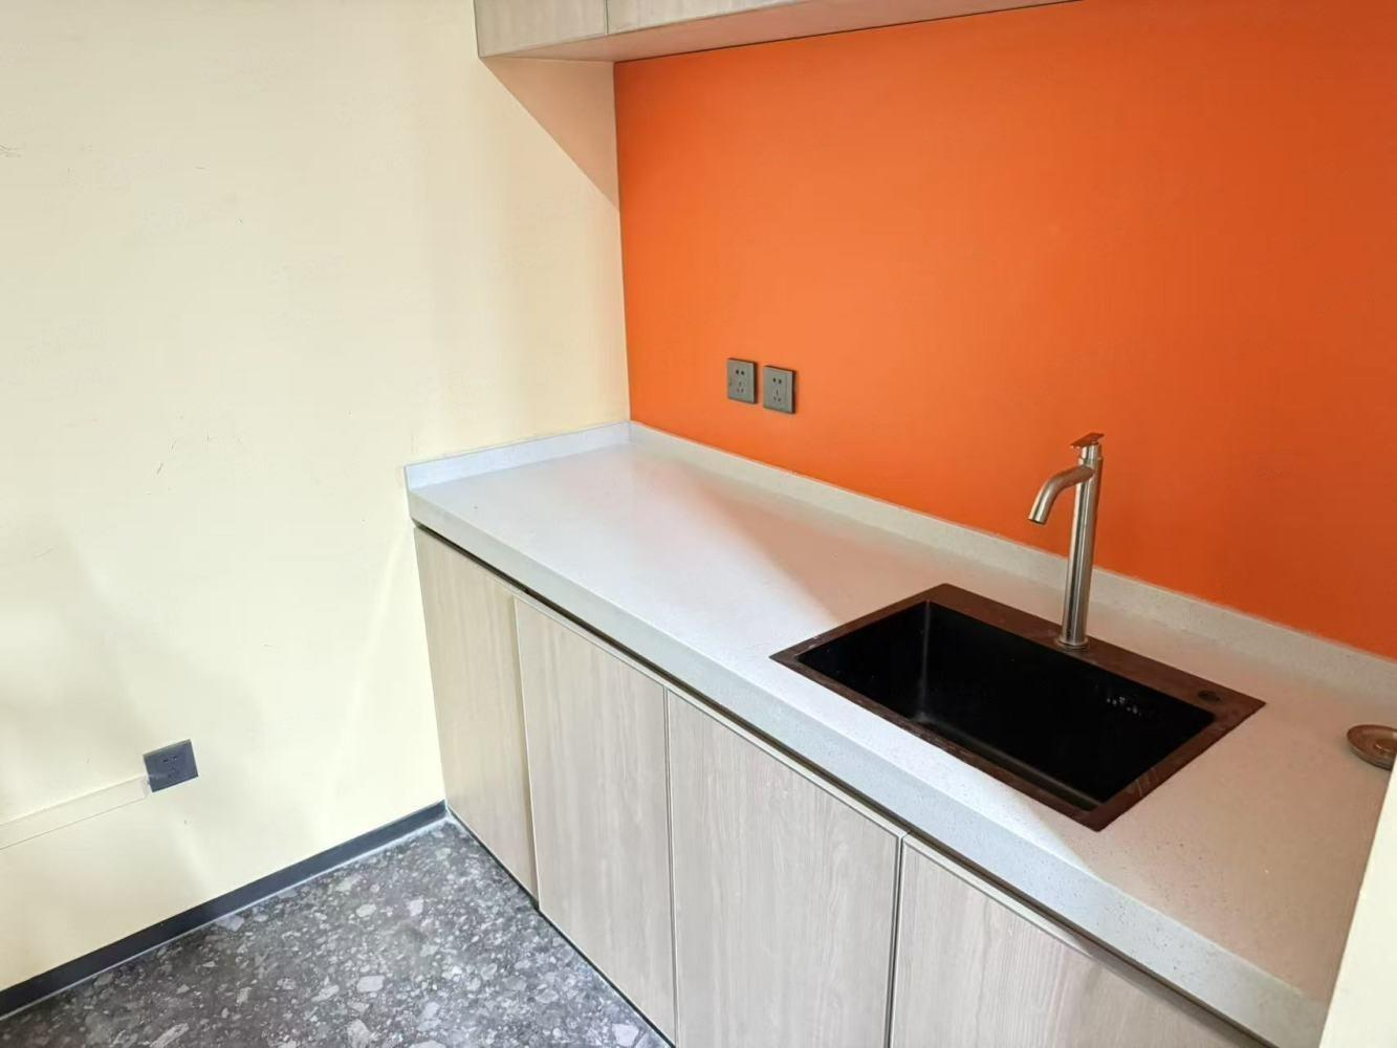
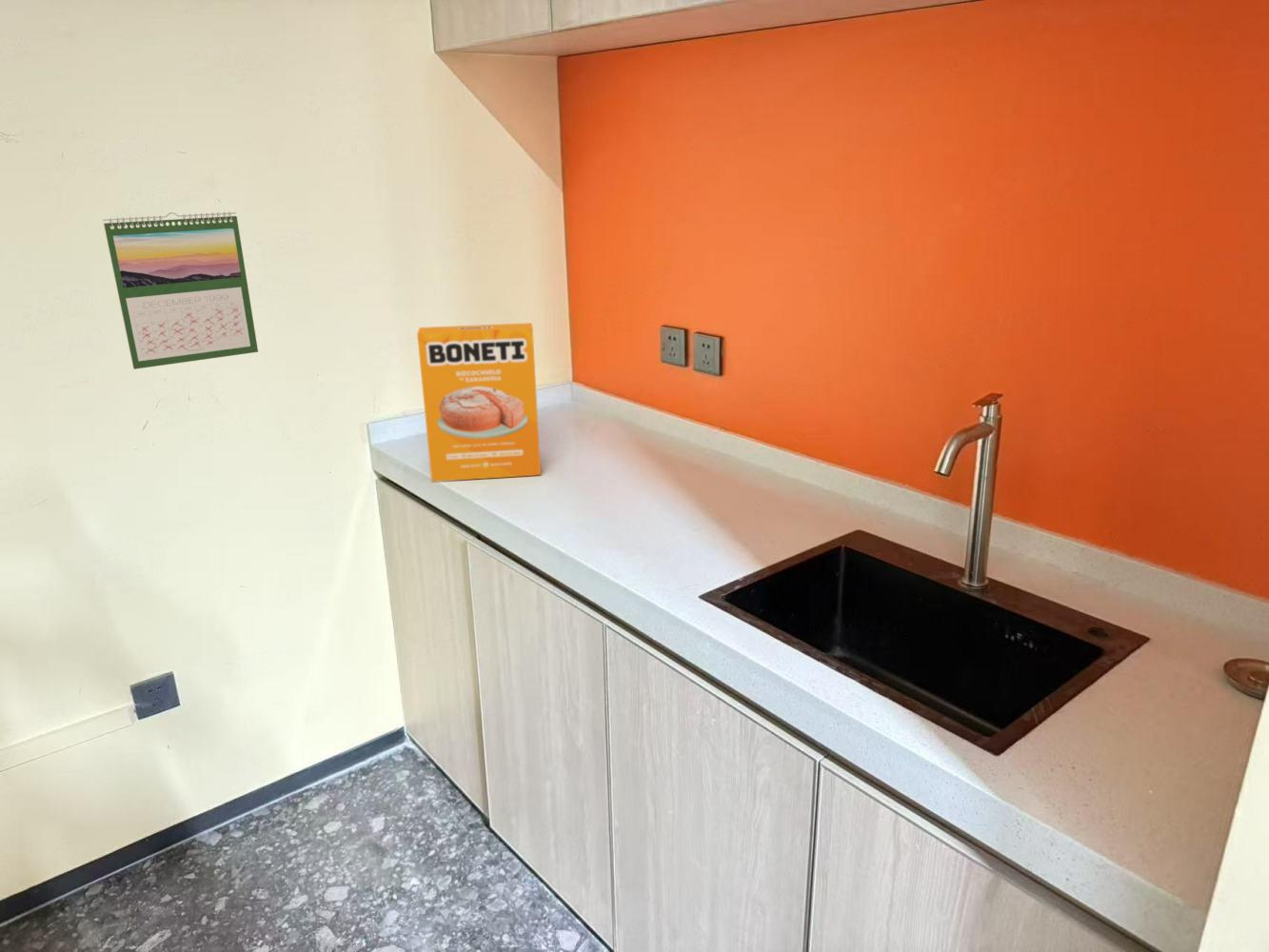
+ cereal box (481, 403)
+ calendar (185, 288)
